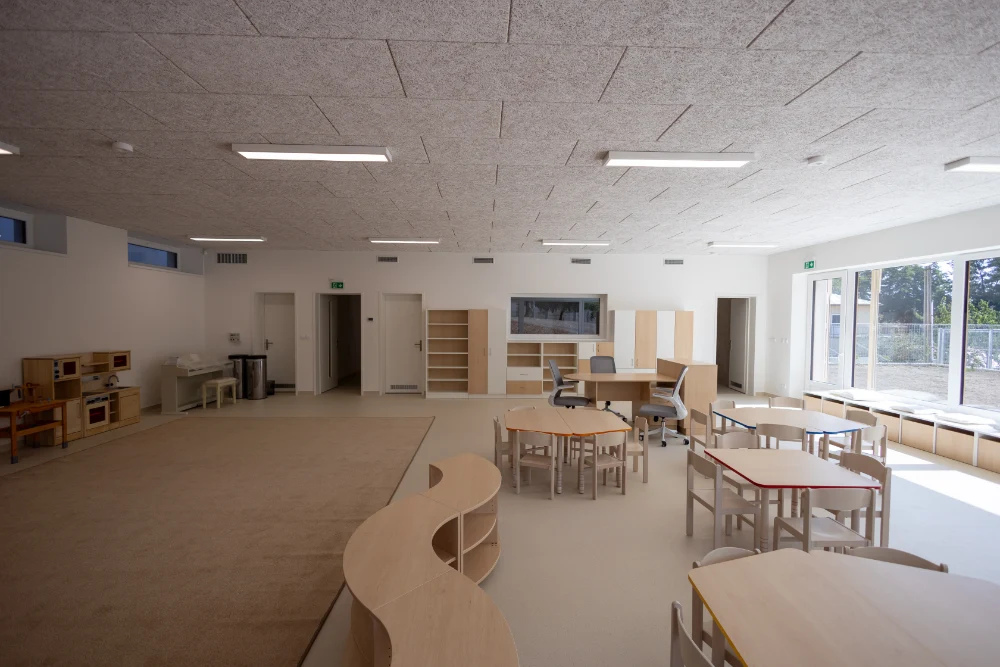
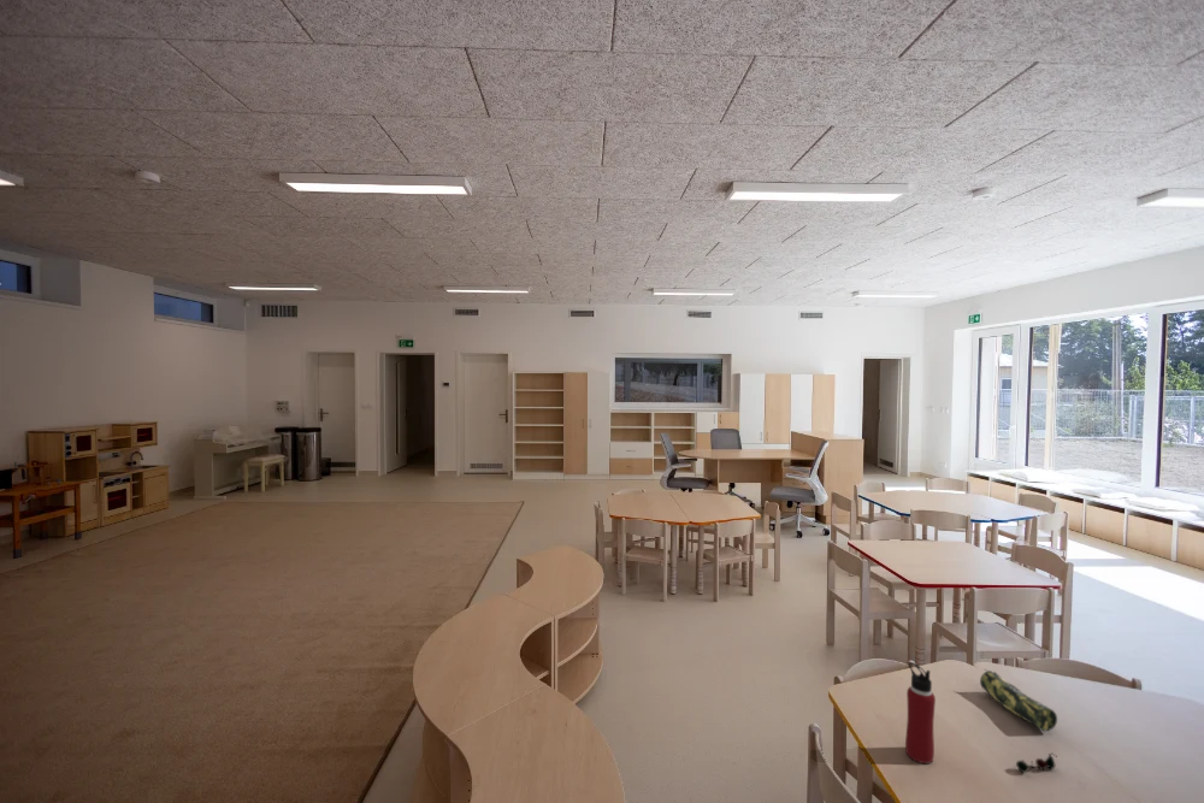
+ water bottle (920, 710)
+ pencil case (1014, 698)
+ fruit (1037, 762)
